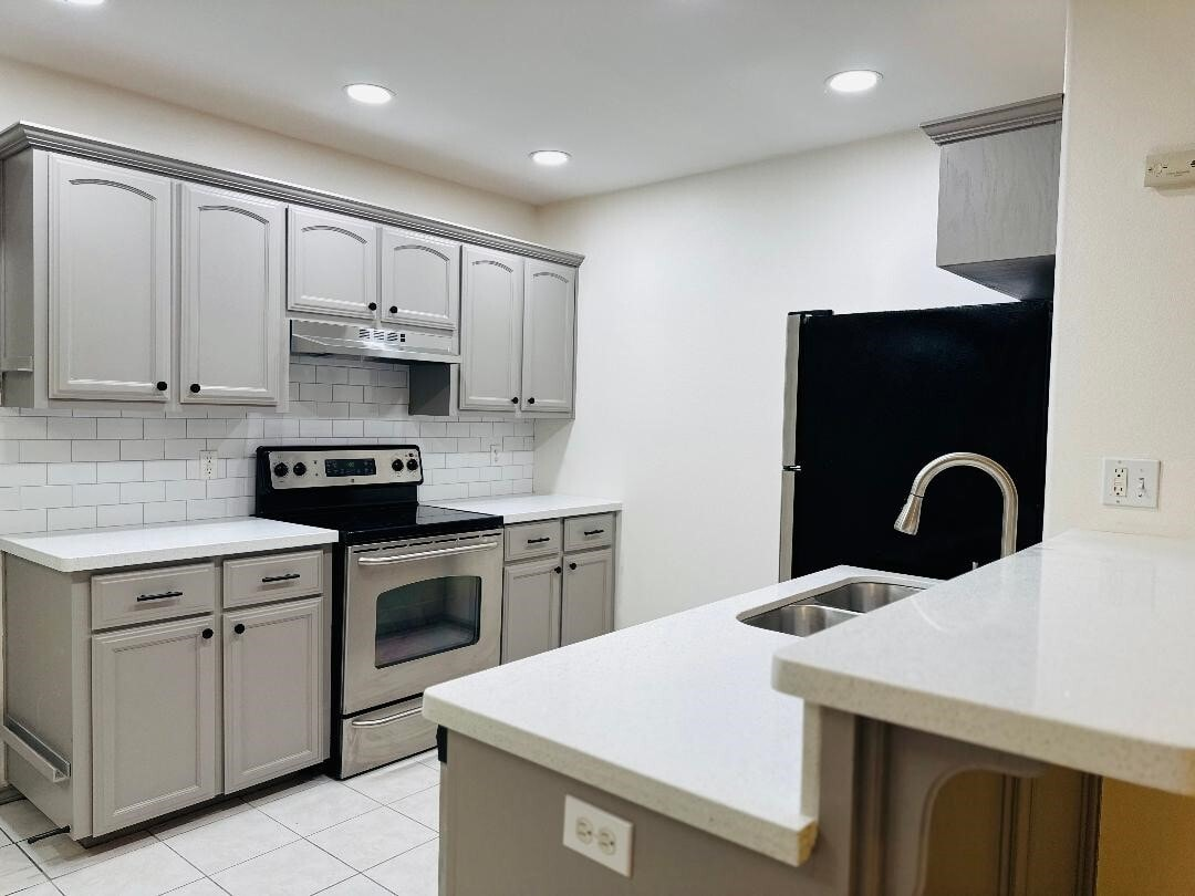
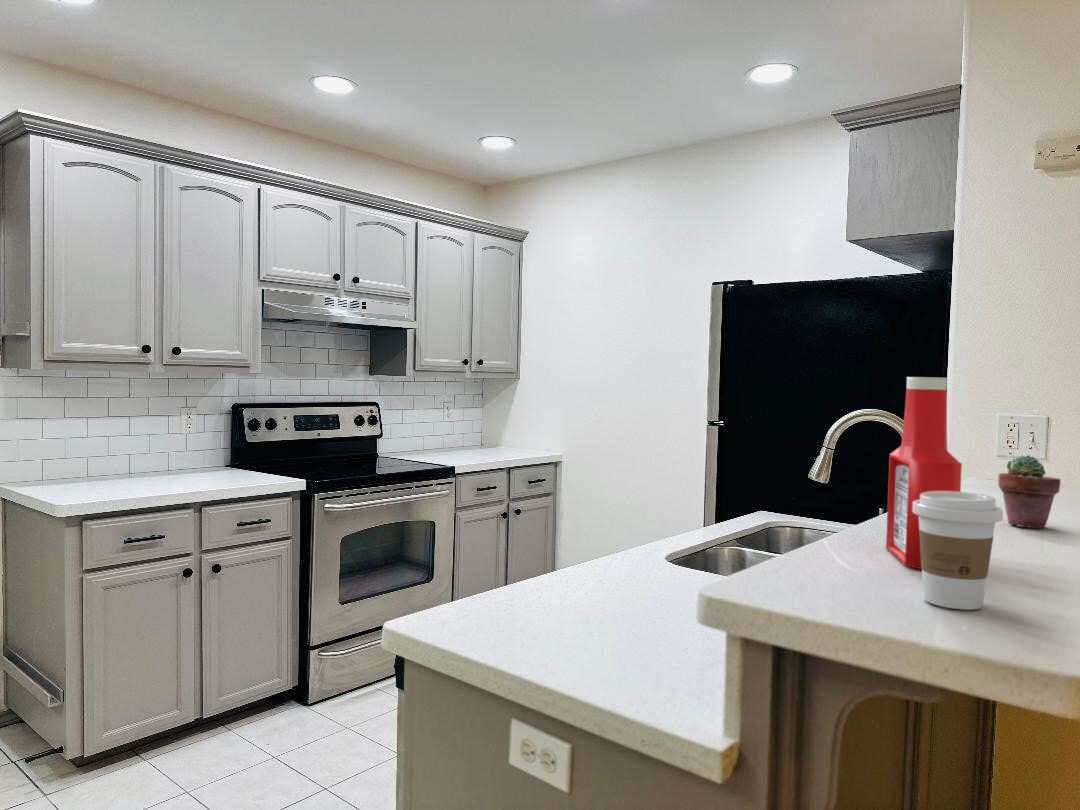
+ potted succulent (1028, 490)
+ soap bottle (923, 468)
+ coffee cup (954, 548)
